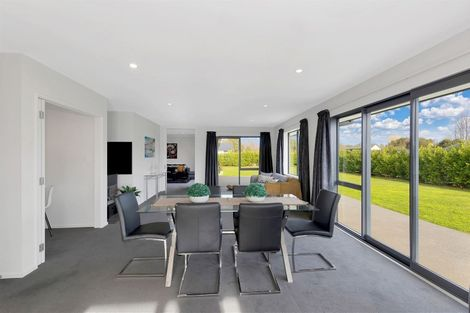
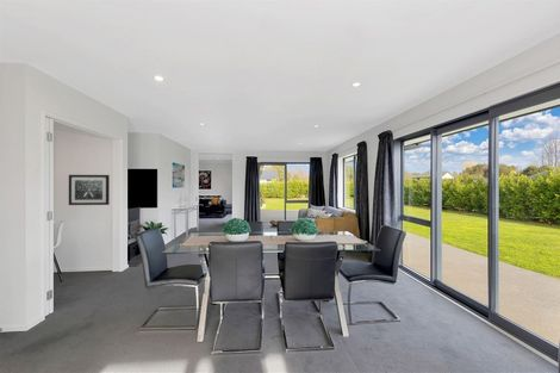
+ wall art (88, 189)
